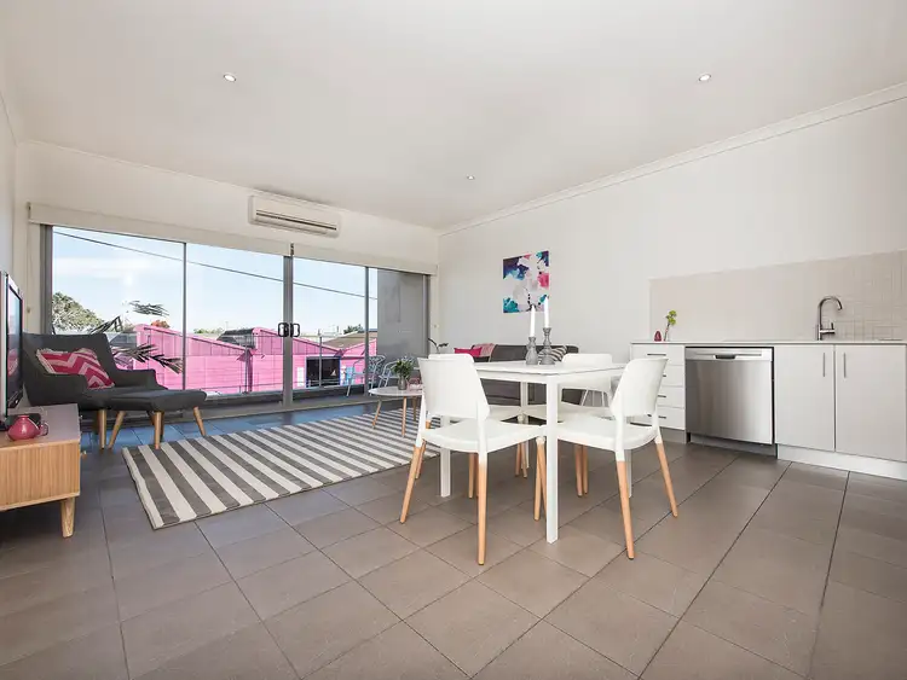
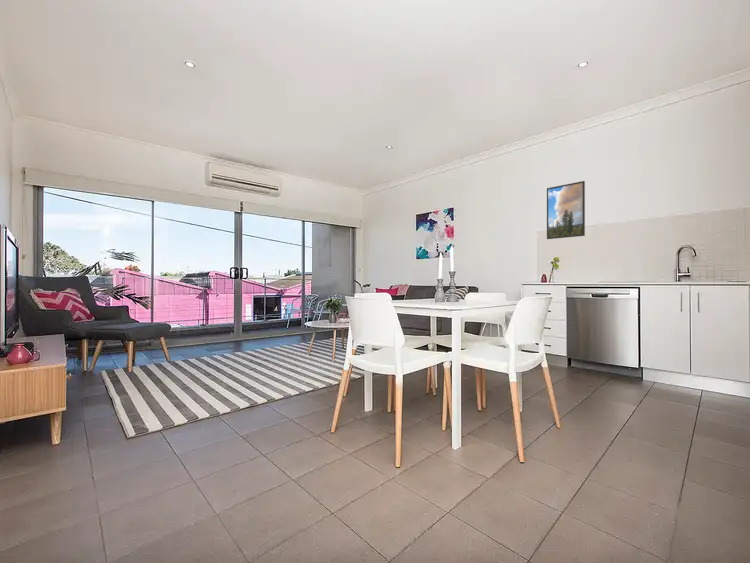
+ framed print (565, 211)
